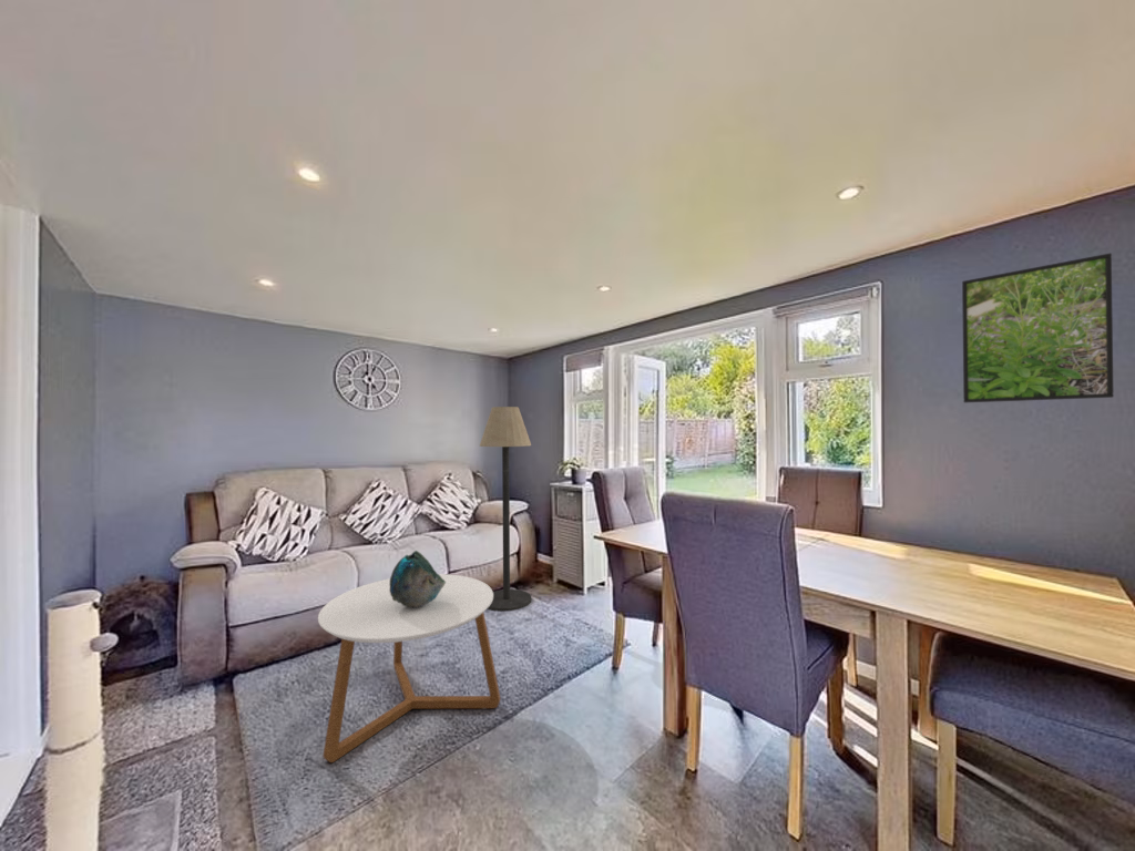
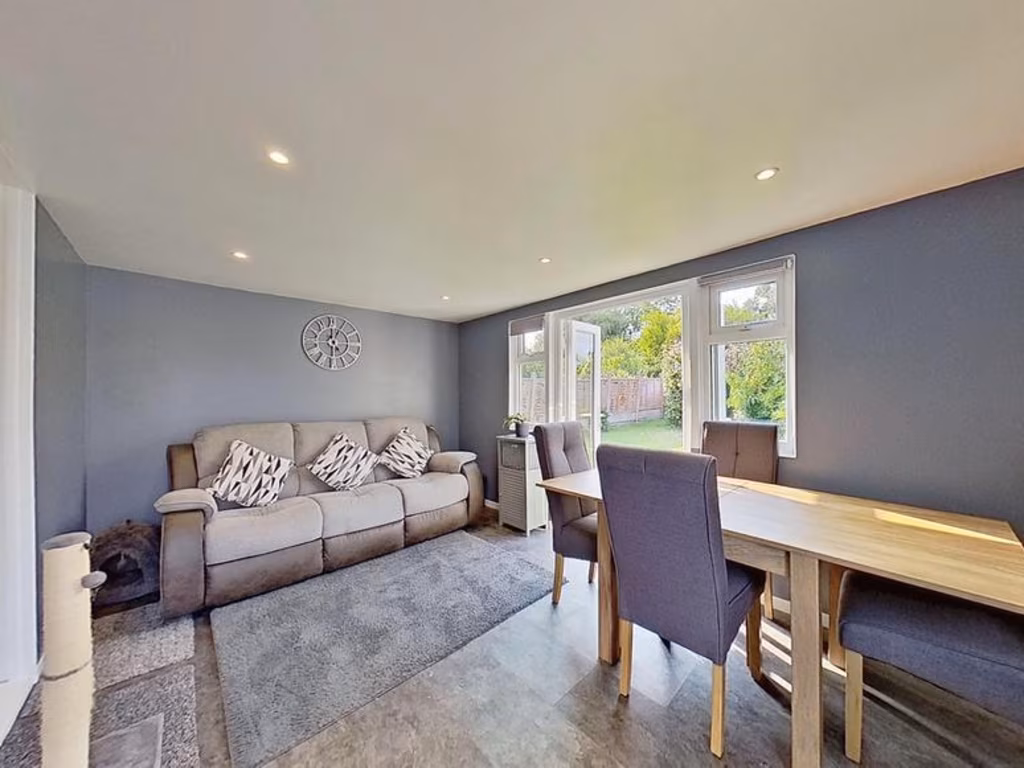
- decorative bowl (418, 578)
- coffee table (401, 654)
- floor lamp (505, 504)
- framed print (1031, 334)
